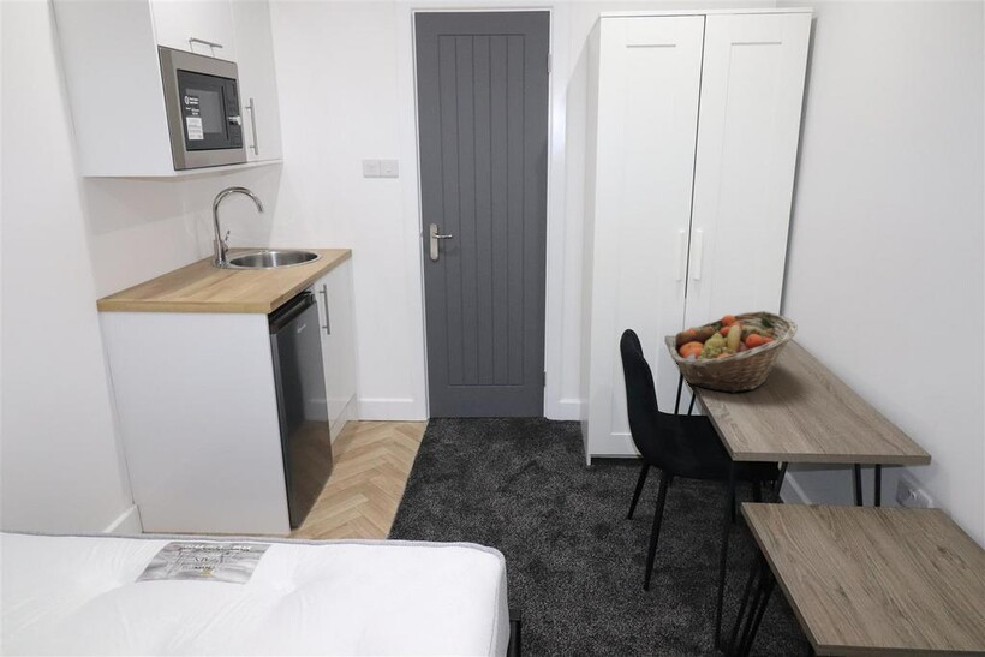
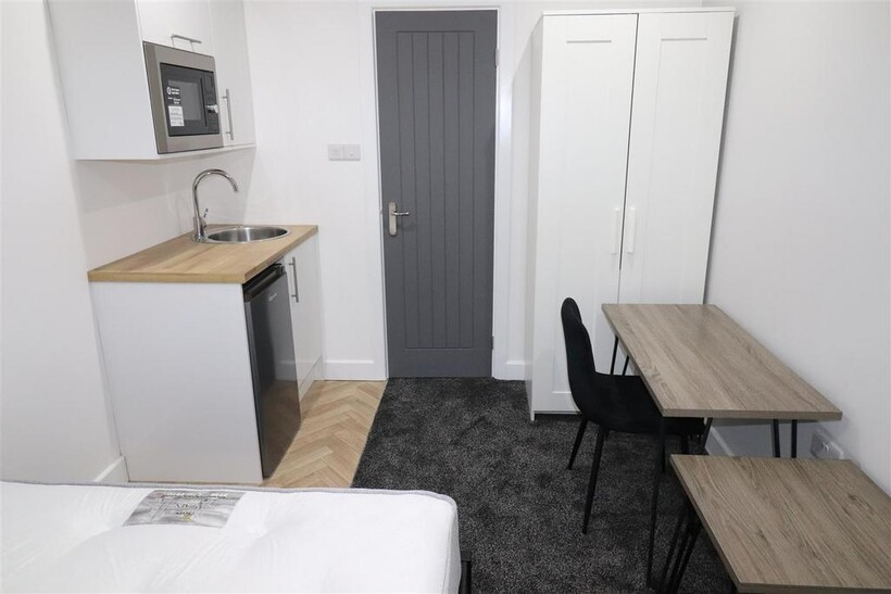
- fruit basket (729, 347)
